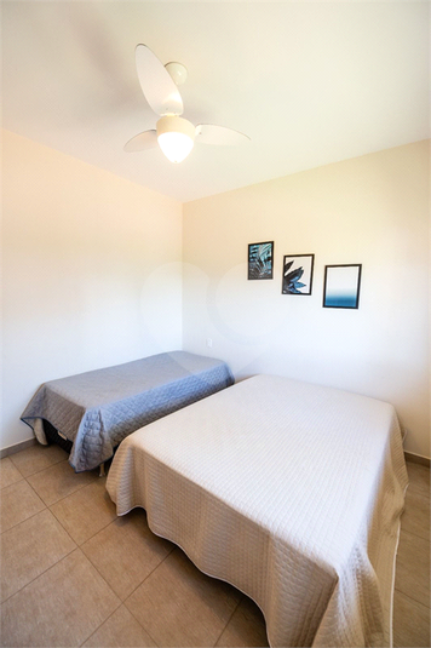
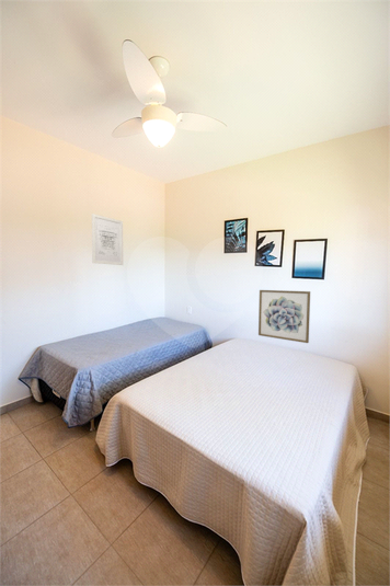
+ wall art (283, 314)
+ wall art (107, 241)
